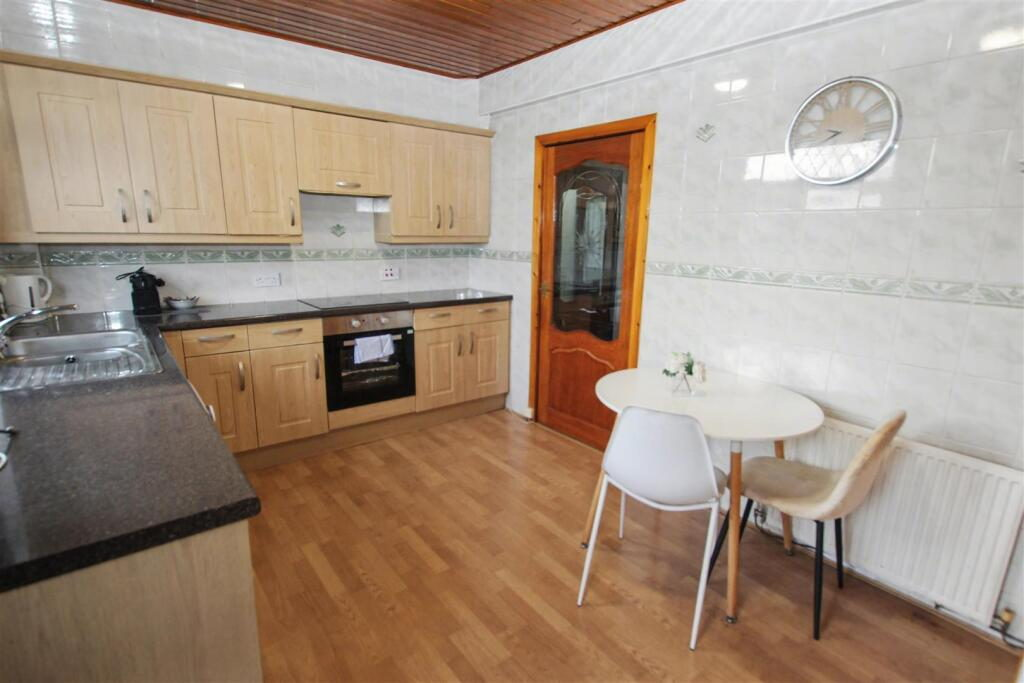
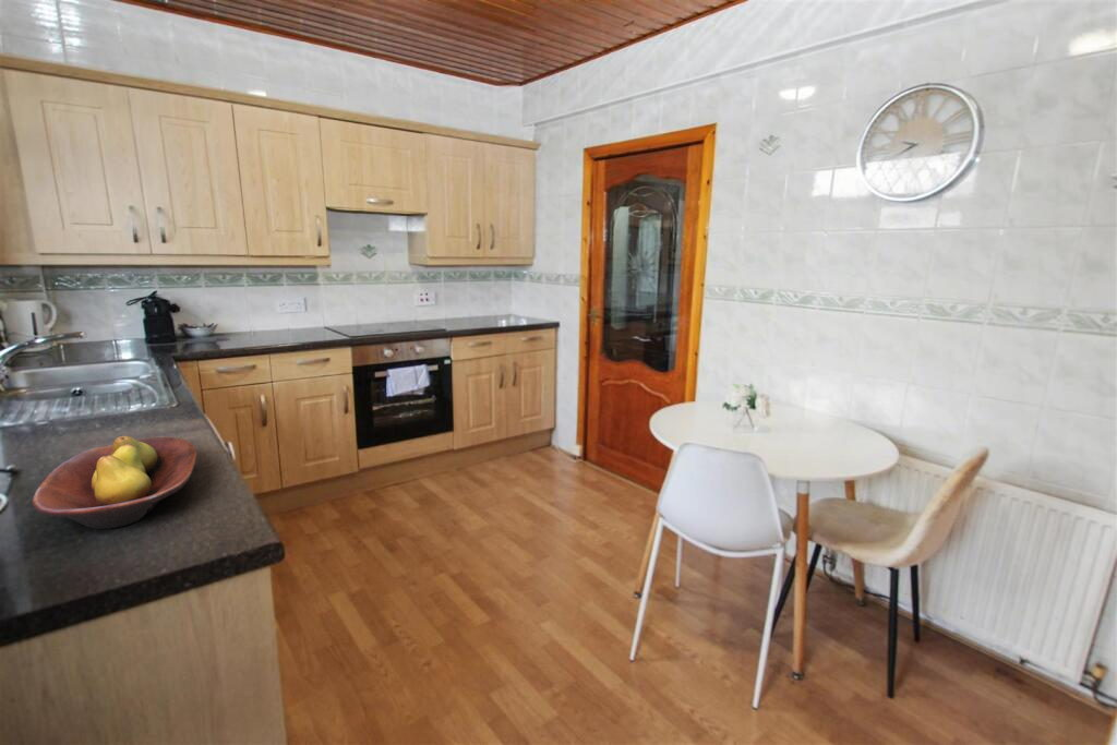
+ fruit bowl (123, 471)
